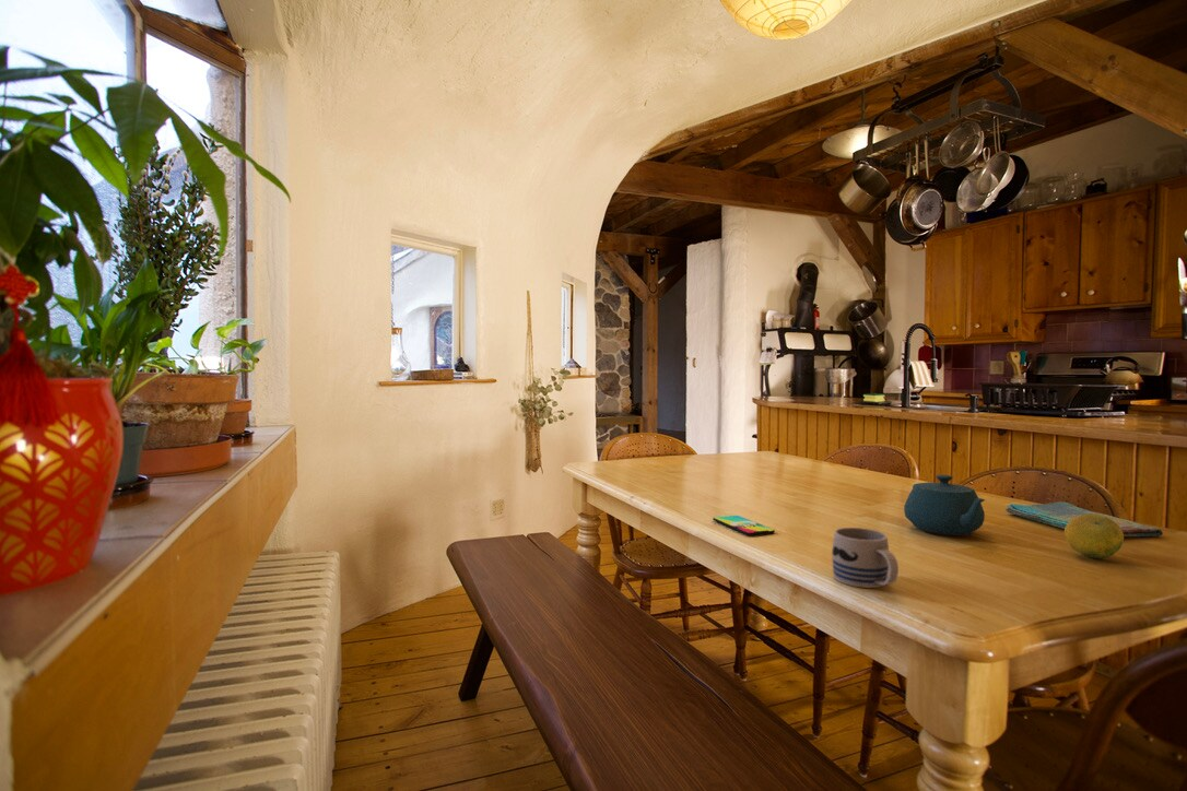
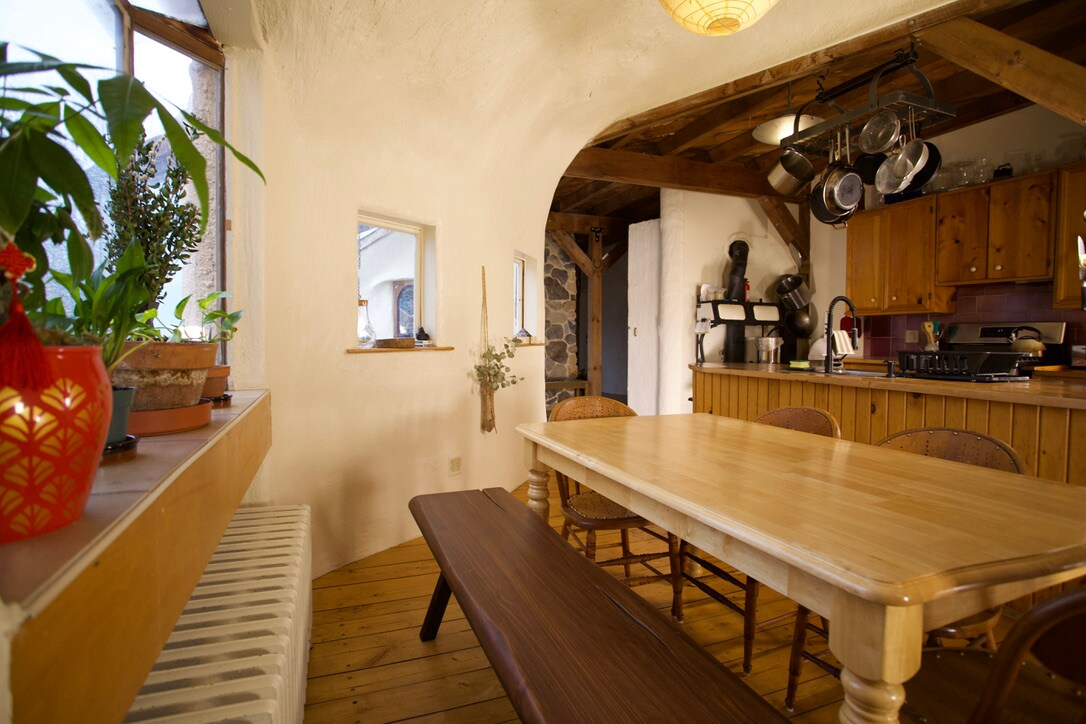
- fruit (1093, 535)
- mug (866, 558)
- teapot (945, 503)
- smartphone (742, 524)
- dish towel (1077, 516)
